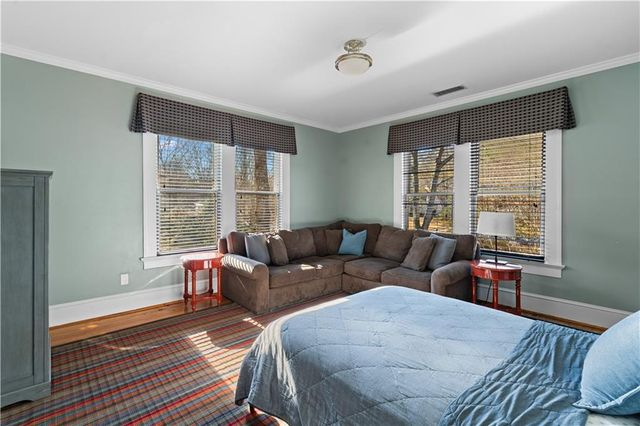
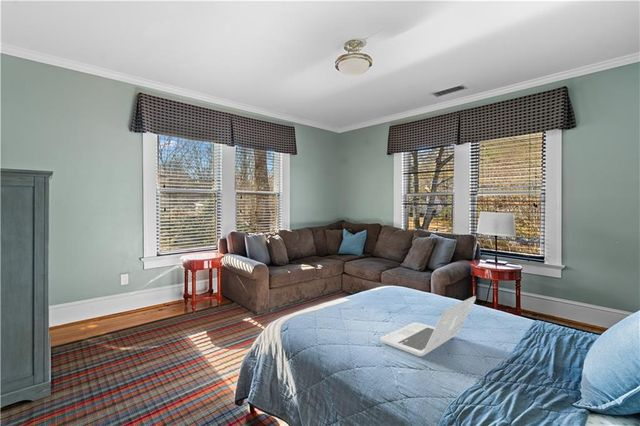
+ laptop (424, 324)
